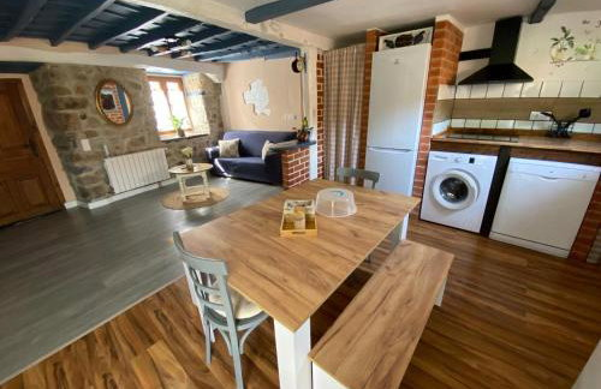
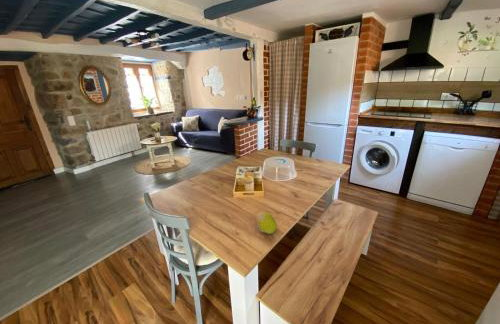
+ fruit (266, 222)
